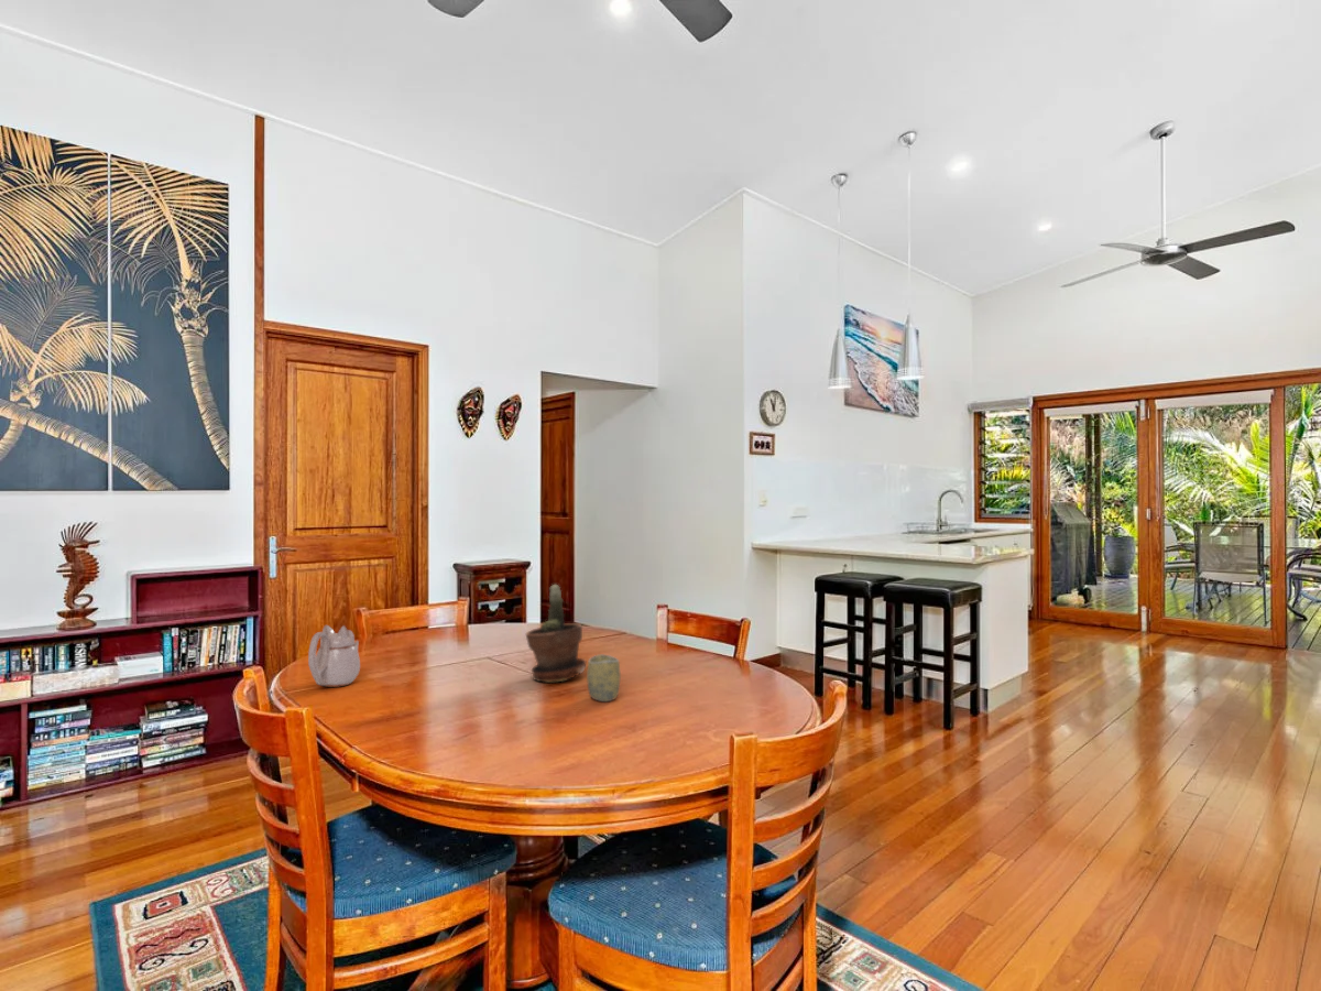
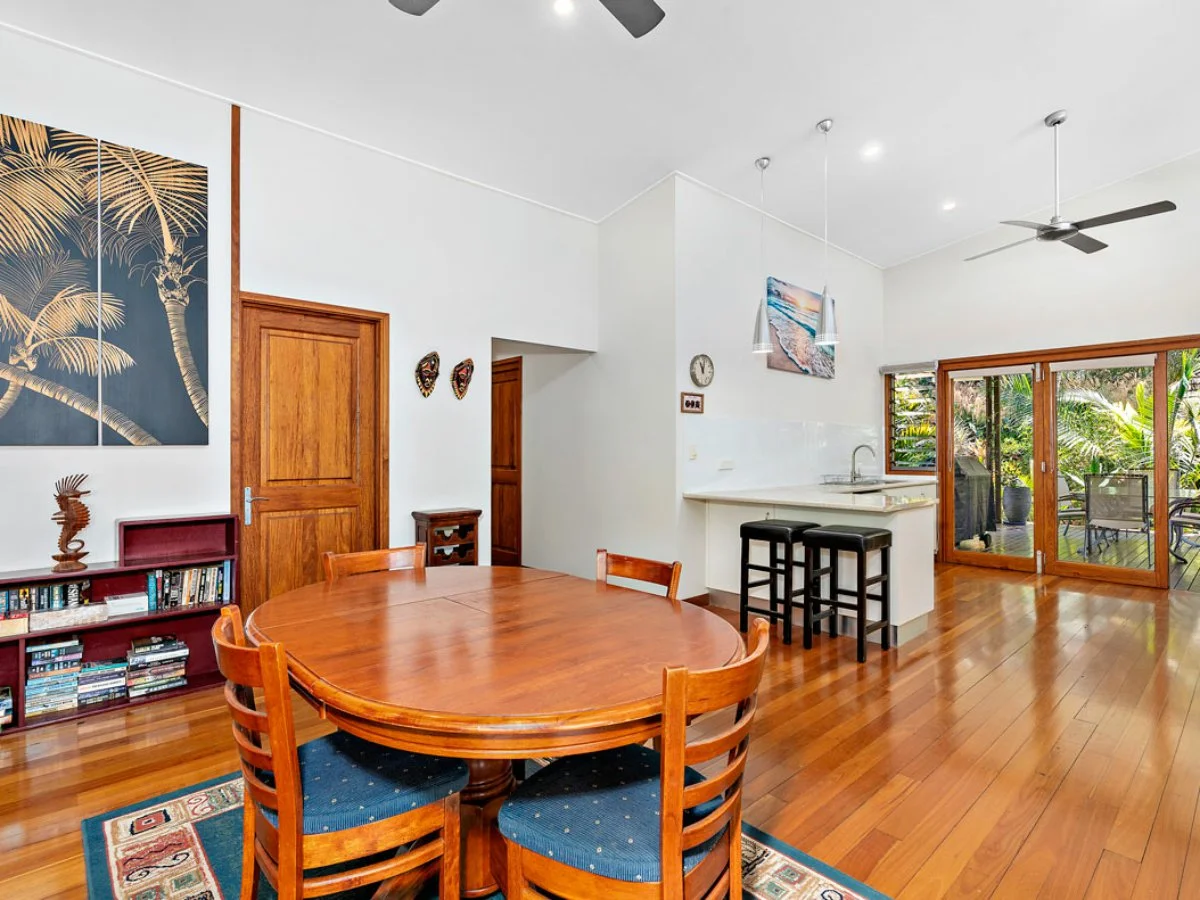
- cup (603, 677)
- teapot (335, 654)
- potted plant (556, 632)
